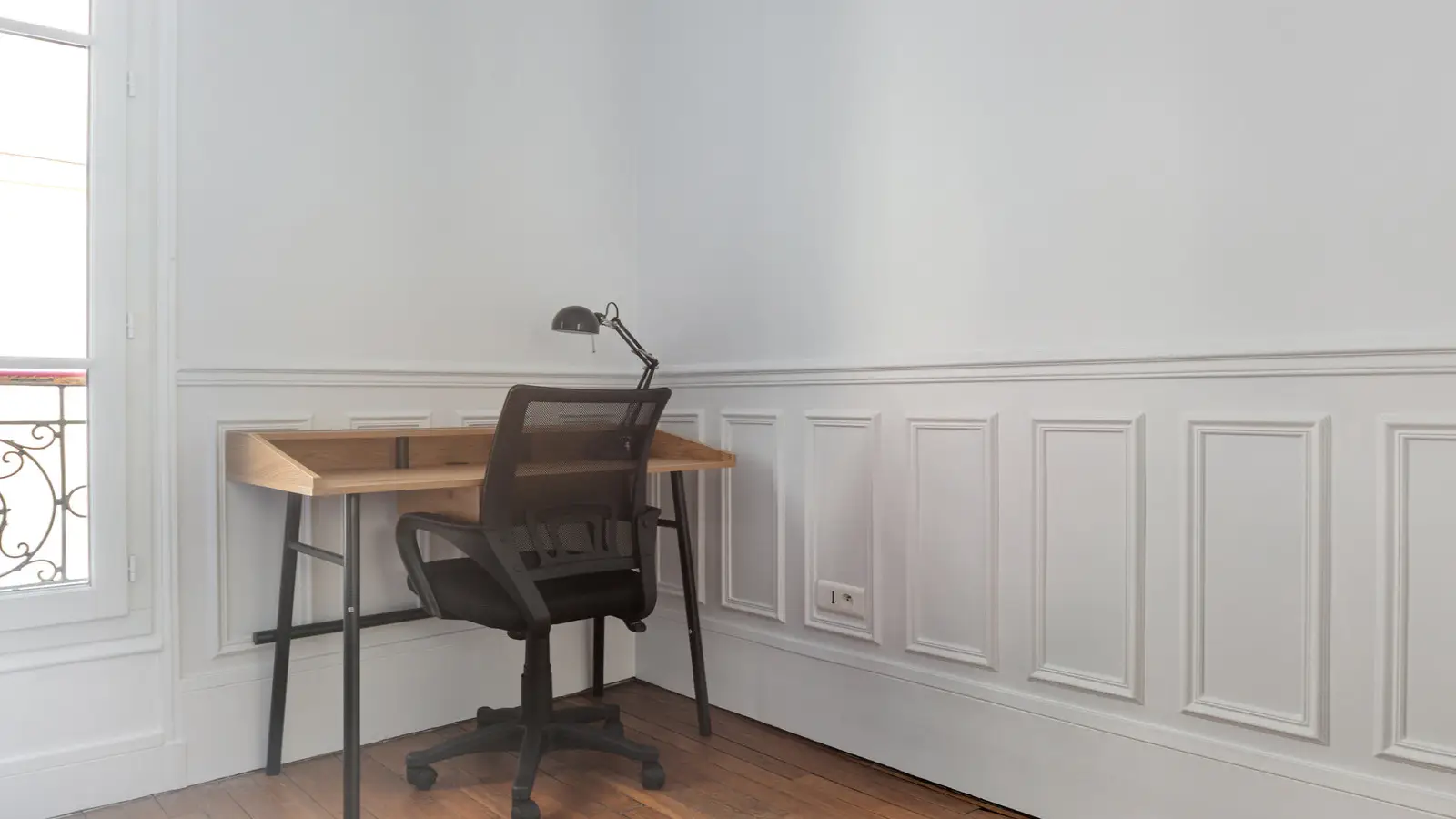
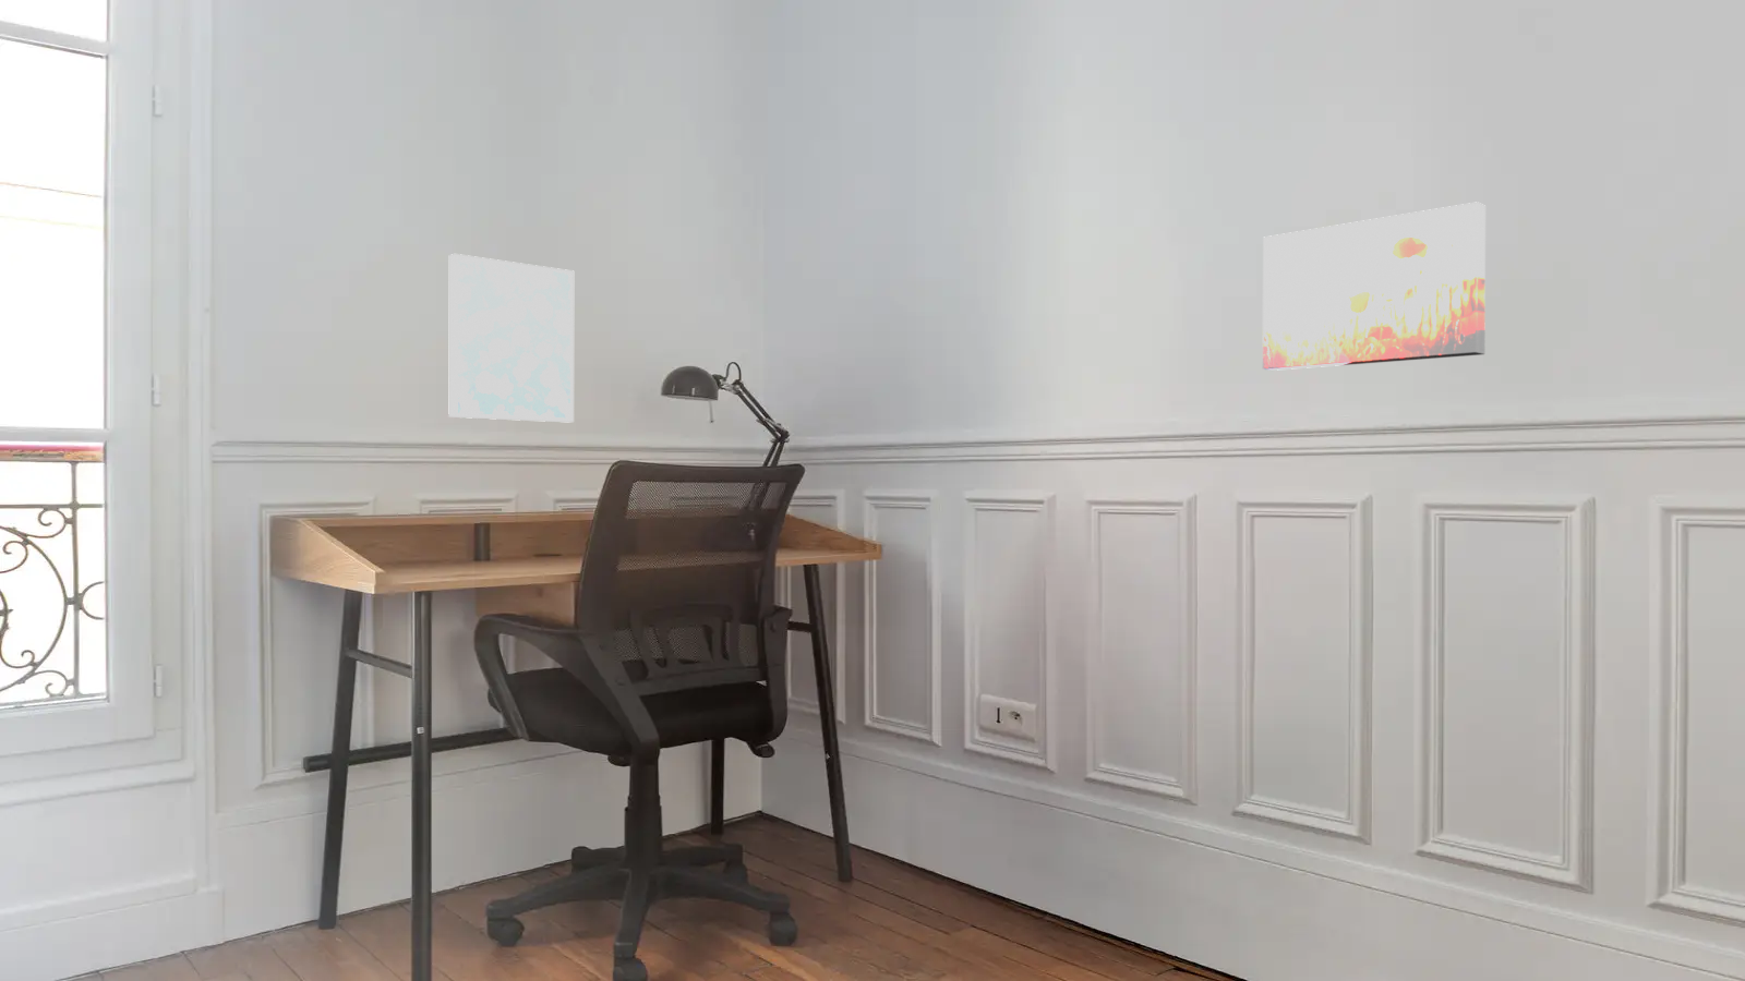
+ wall art (1366, 292)
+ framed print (513, 341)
